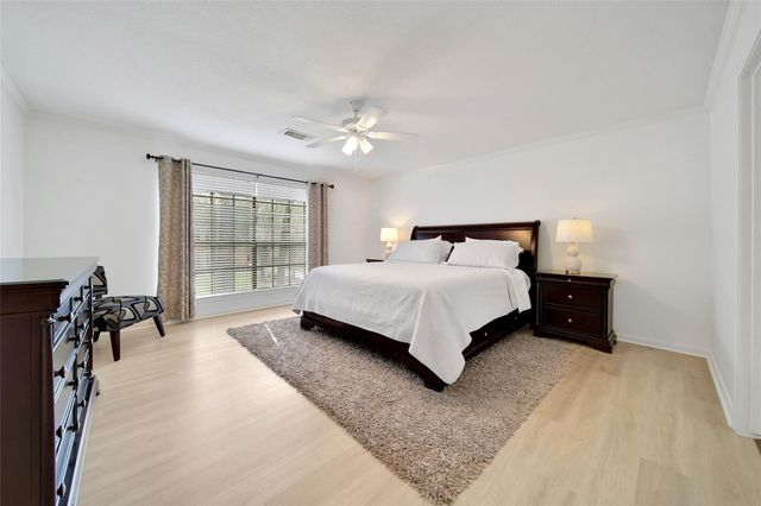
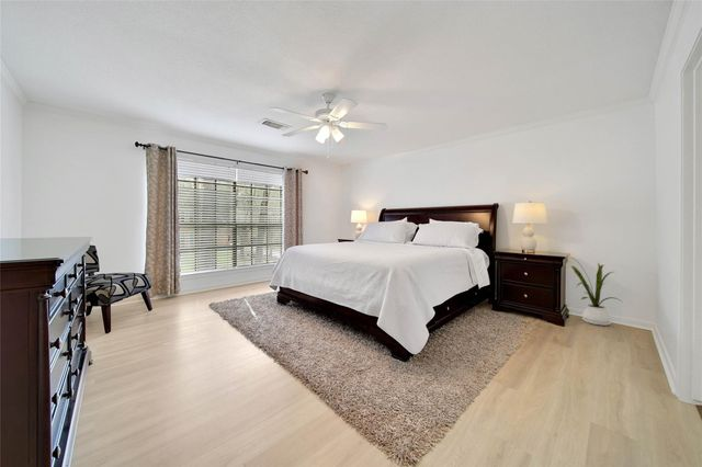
+ house plant (590, 289)
